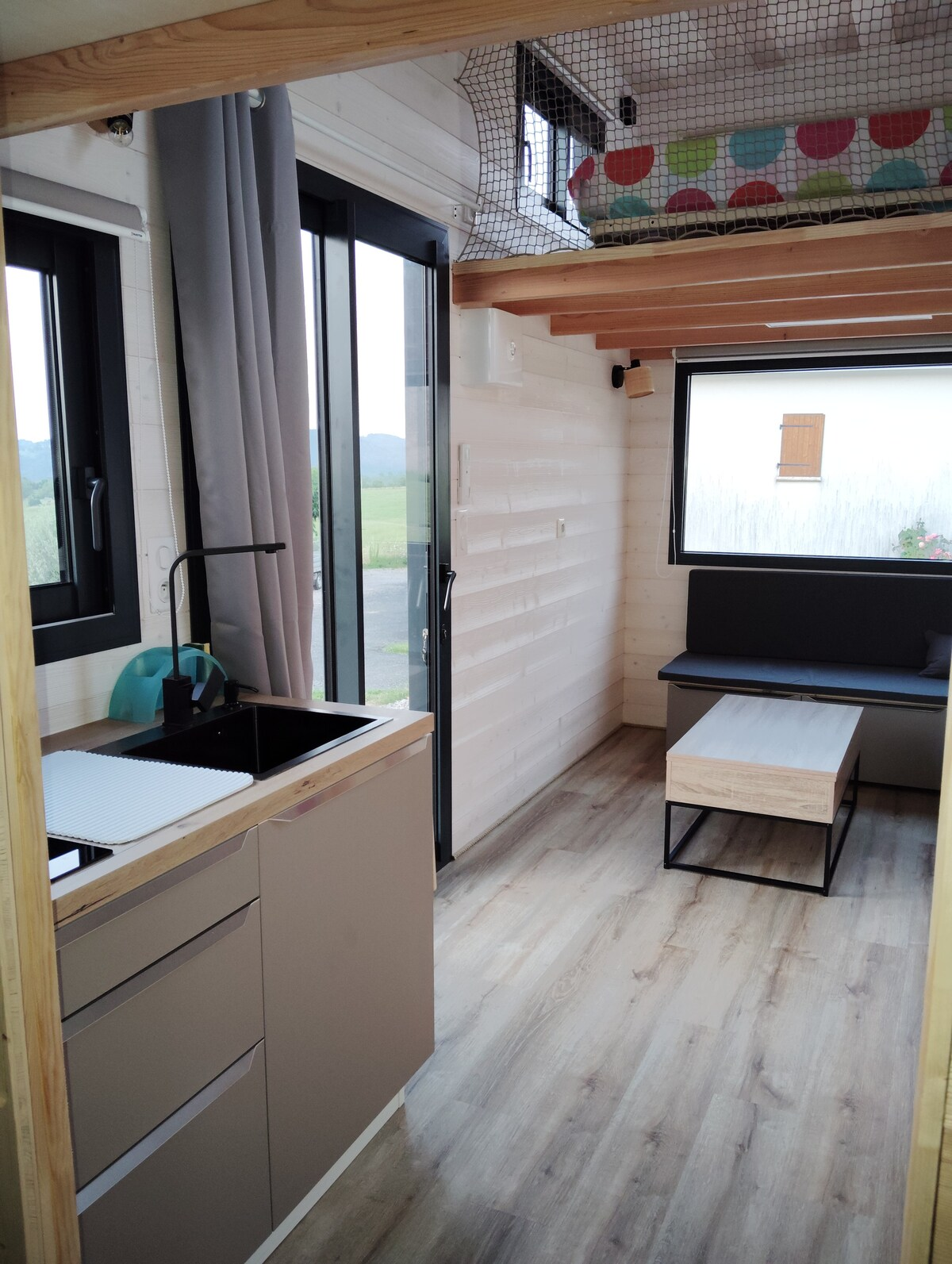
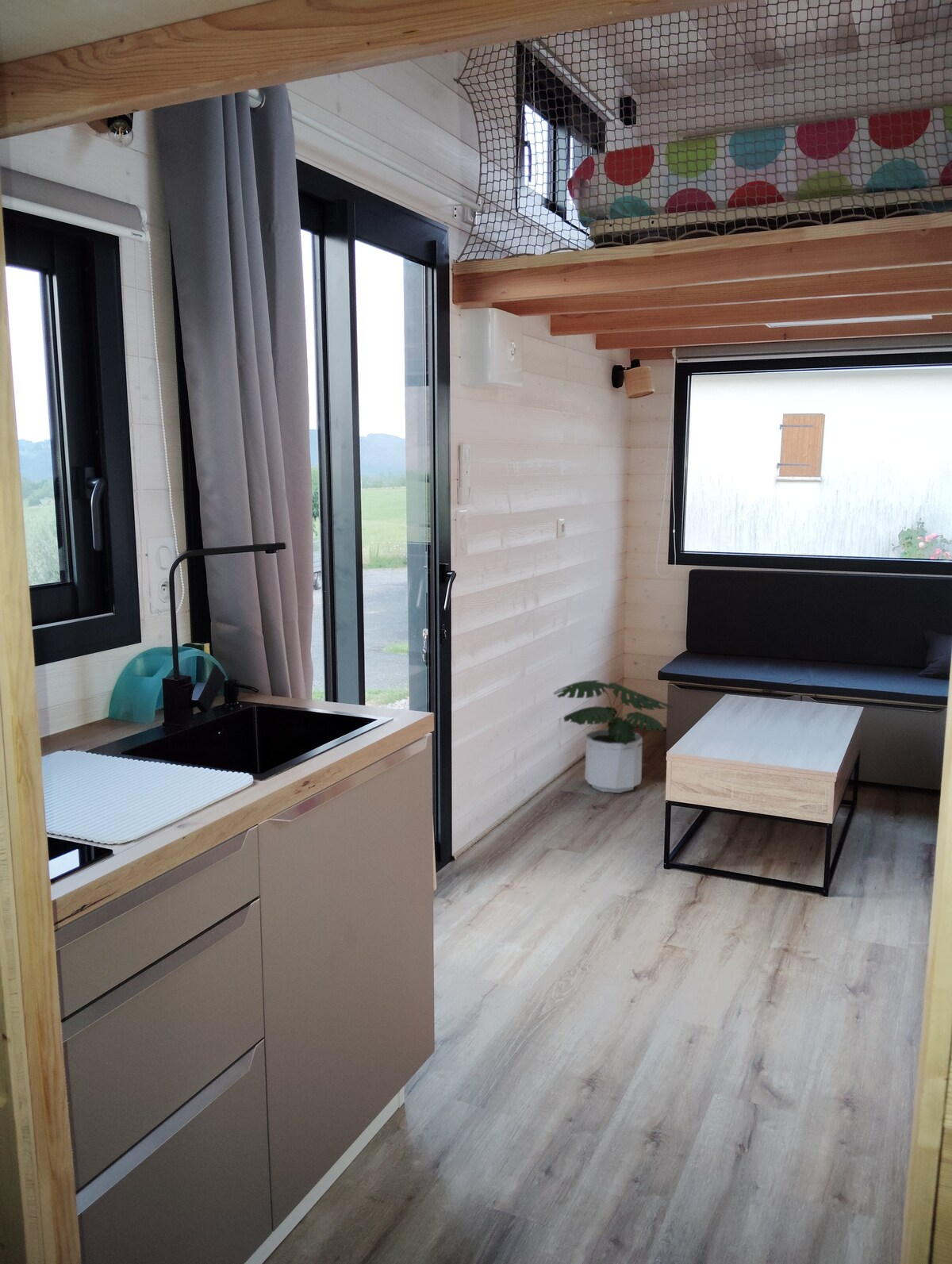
+ potted plant (617, 732)
